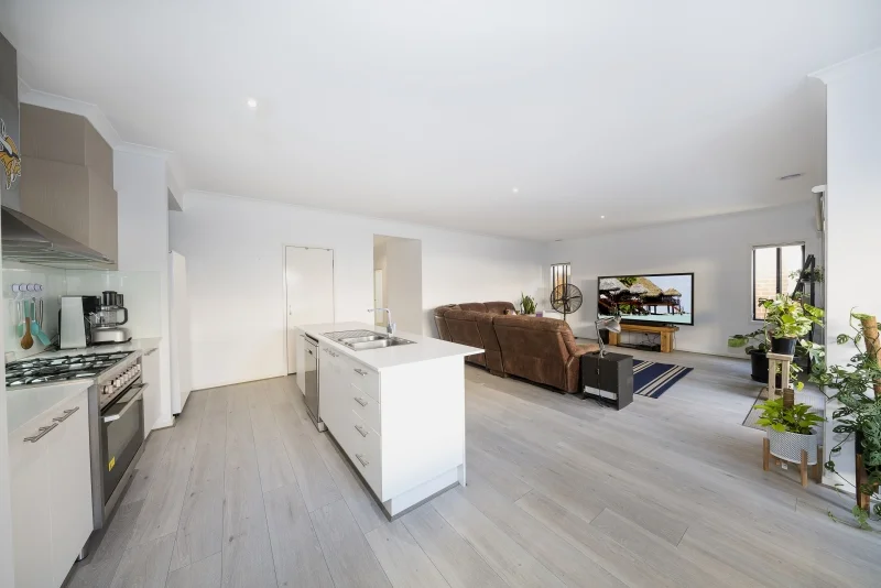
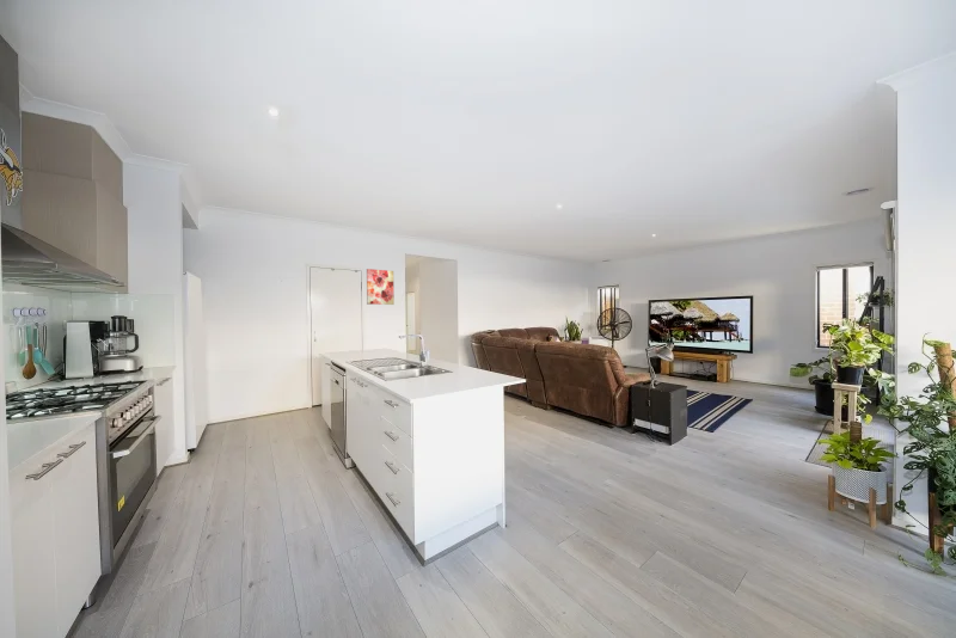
+ wall art (380, 287)
